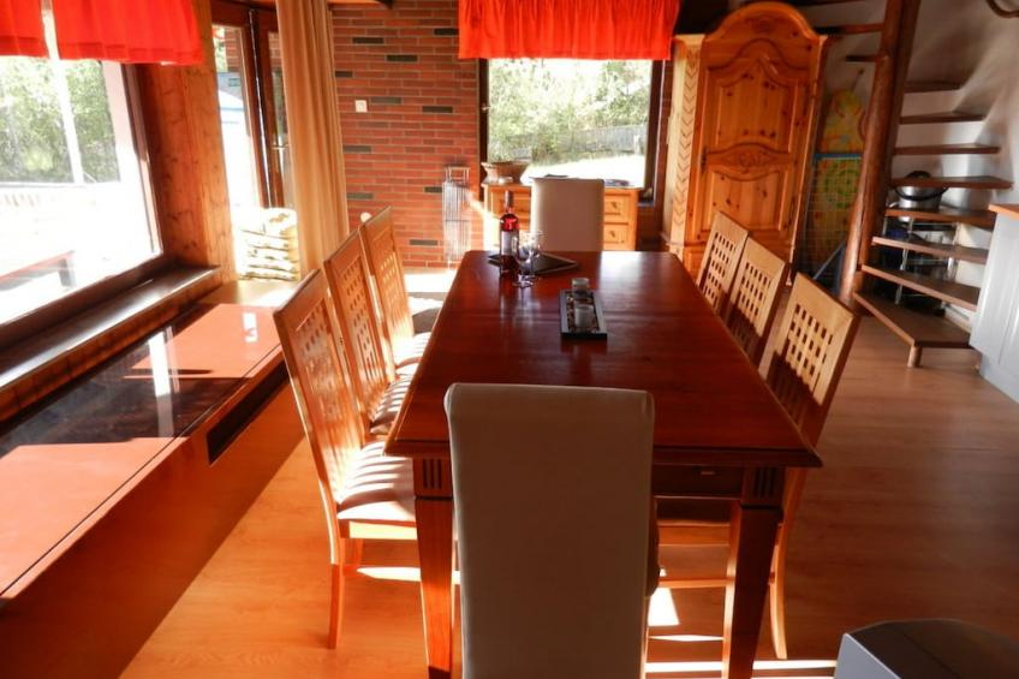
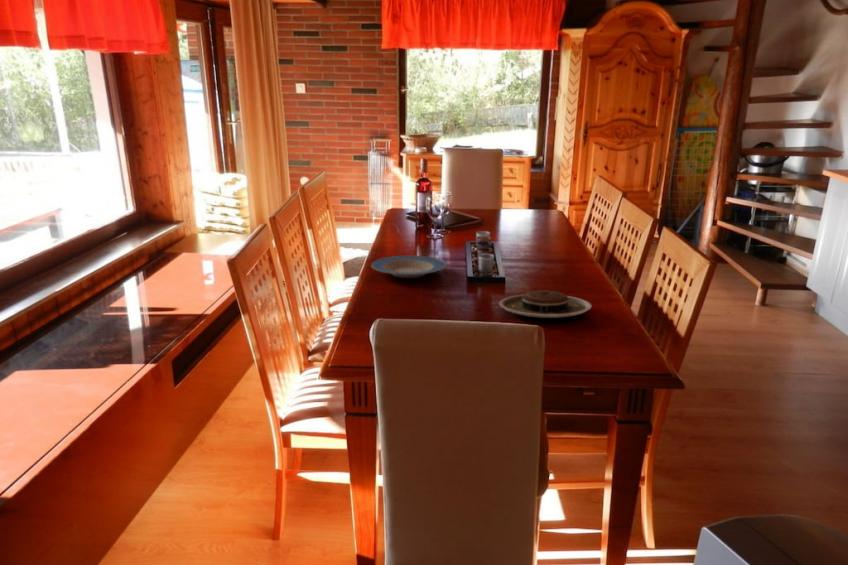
+ plate (545, 302)
+ plate (408, 268)
